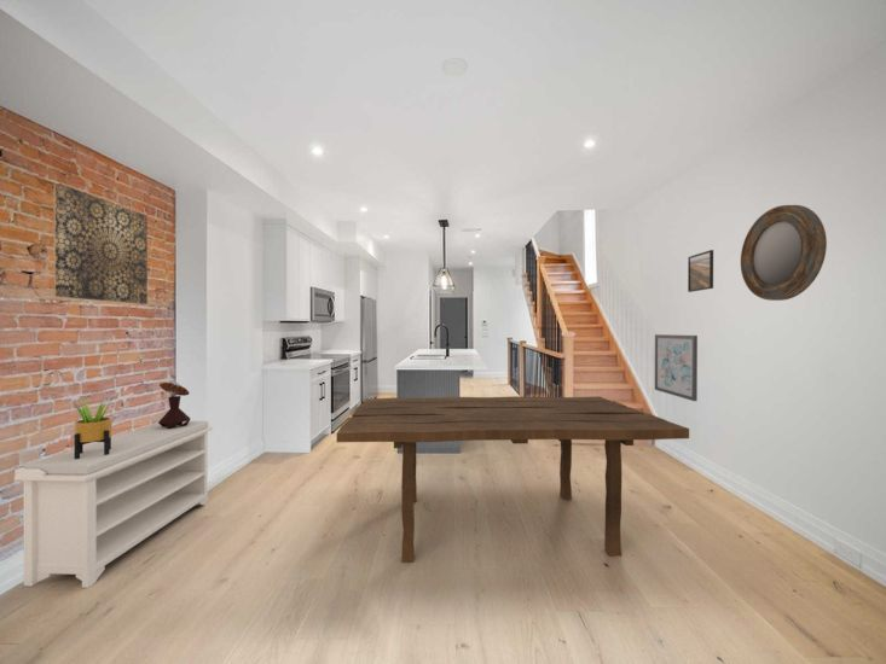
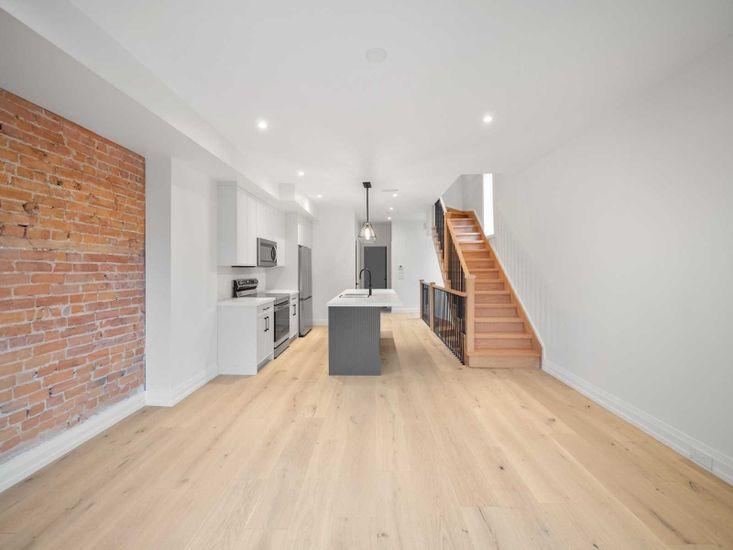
- dining table (496, 439)
- bench (134, 487)
- potted plant (93, 424)
- wall art (106, 251)
- wall art (673, 365)
- home mirror (777, 254)
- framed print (700, 272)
- mushroom (174, 403)
